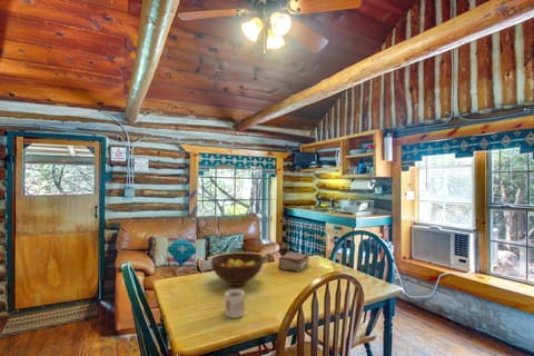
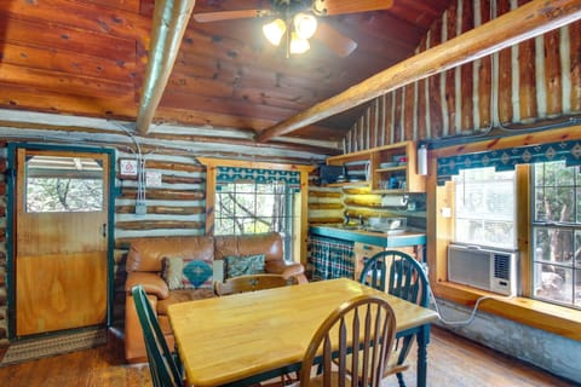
- fruit bowl (237, 270)
- book (294, 260)
- mug (234, 301)
